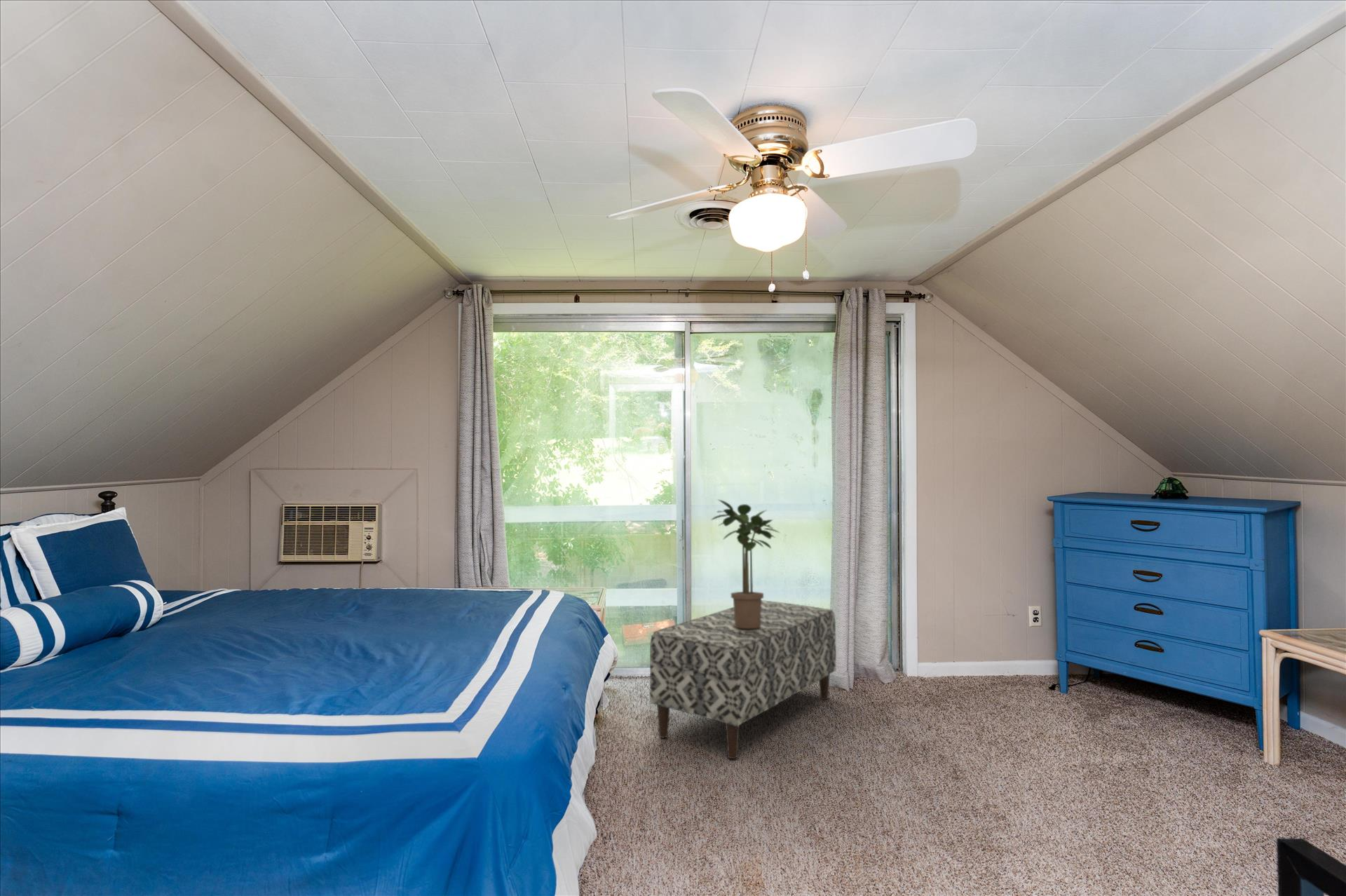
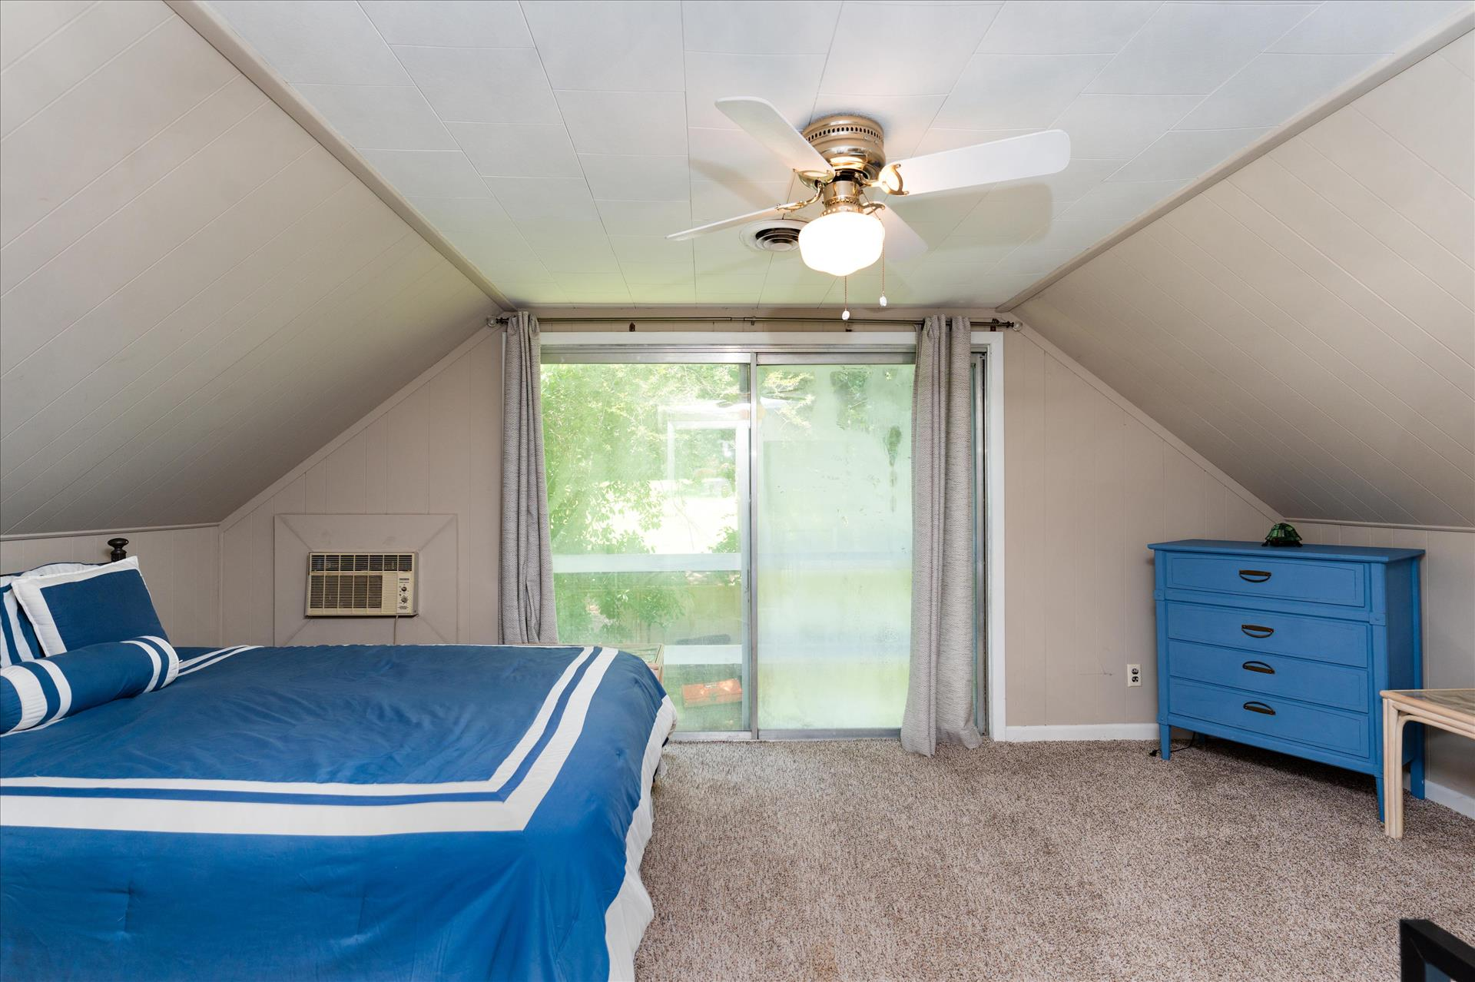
- bench (749, 667)
- potted plant (751, 564)
